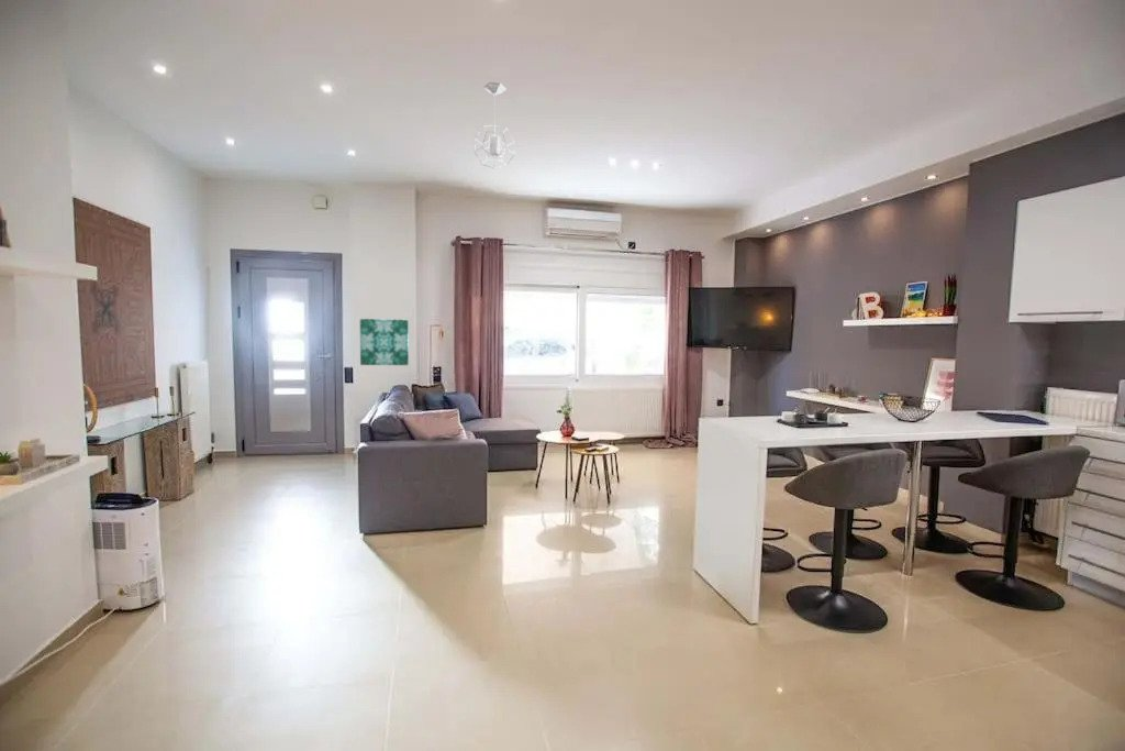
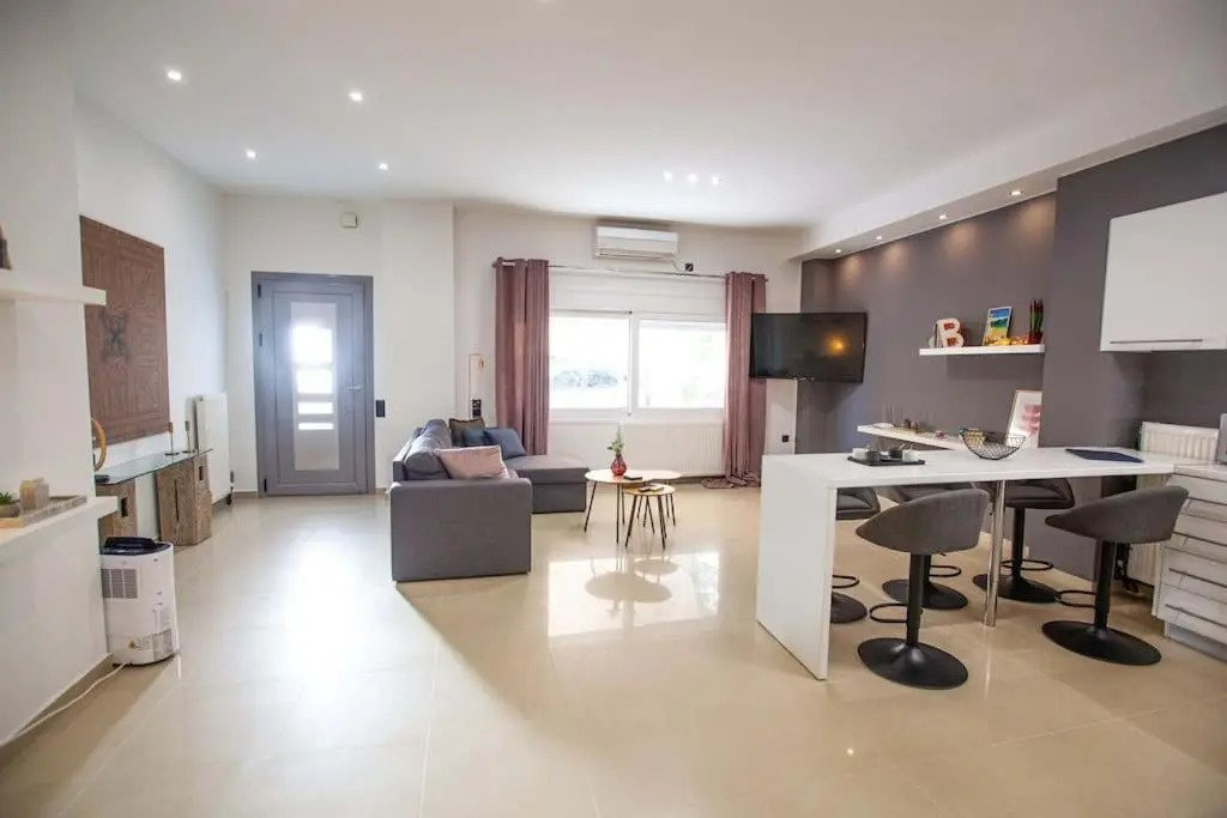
- pendant light (494, 128)
- wall art (385, 342)
